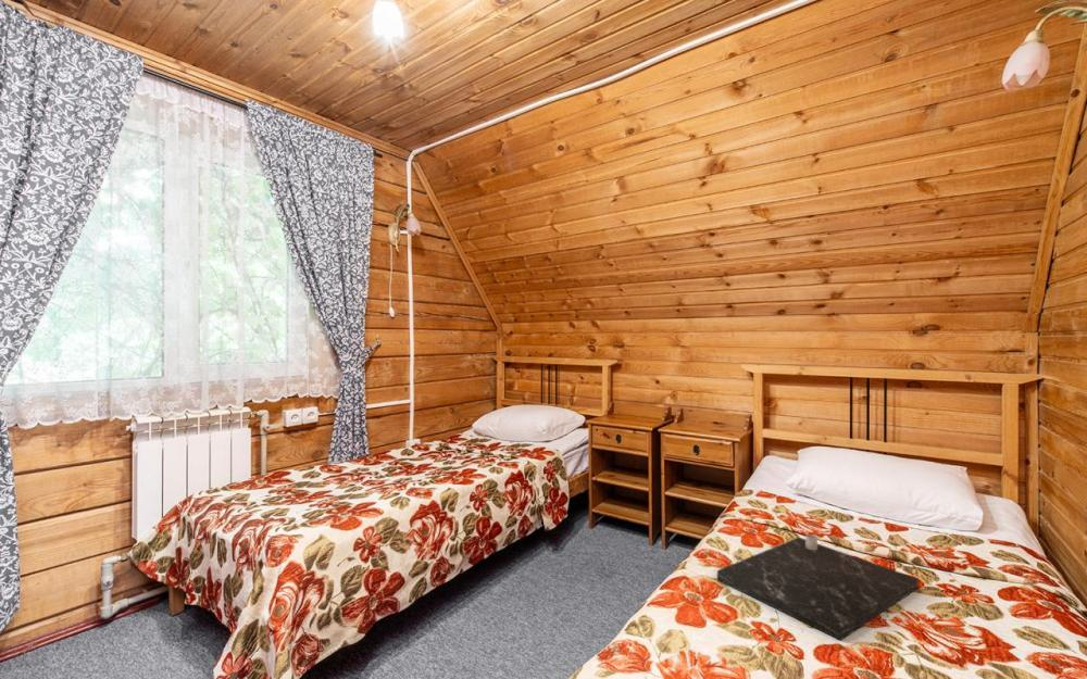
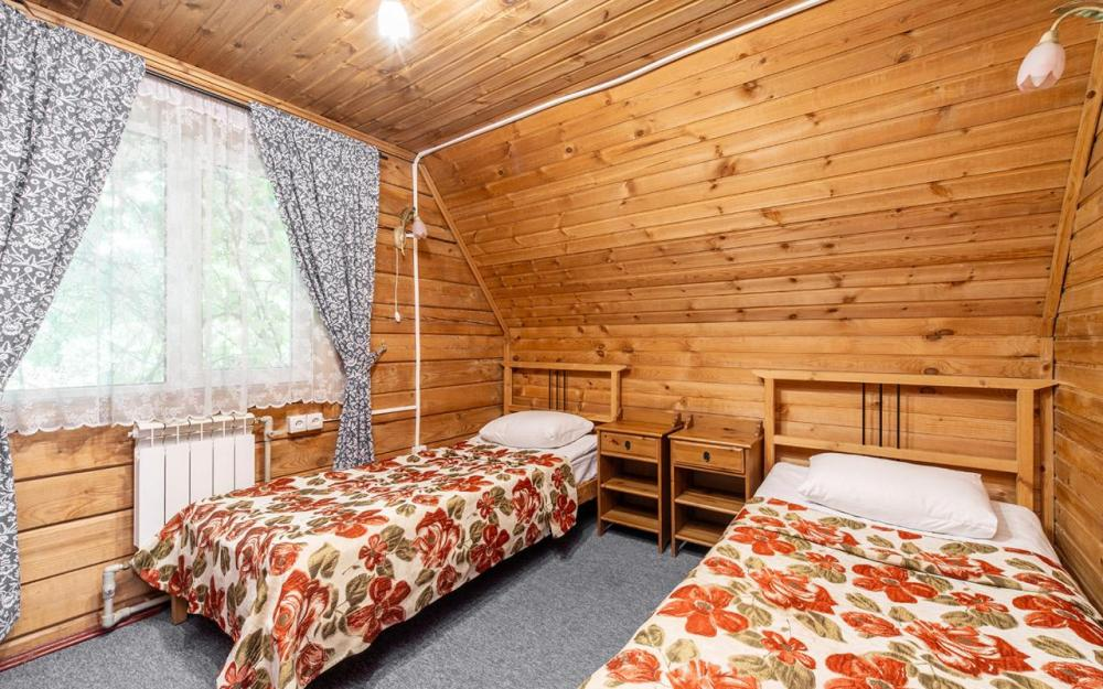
- tray (815, 573)
